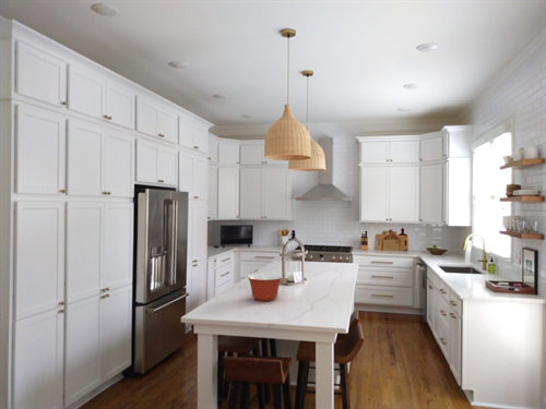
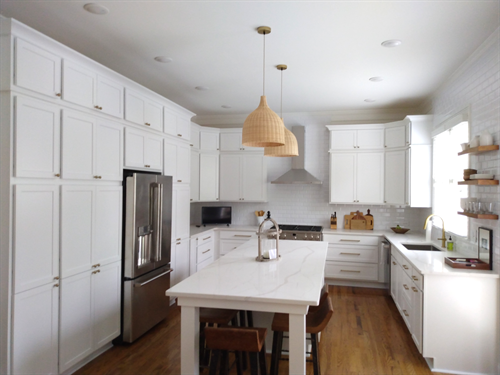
- mixing bowl (264, 287)
